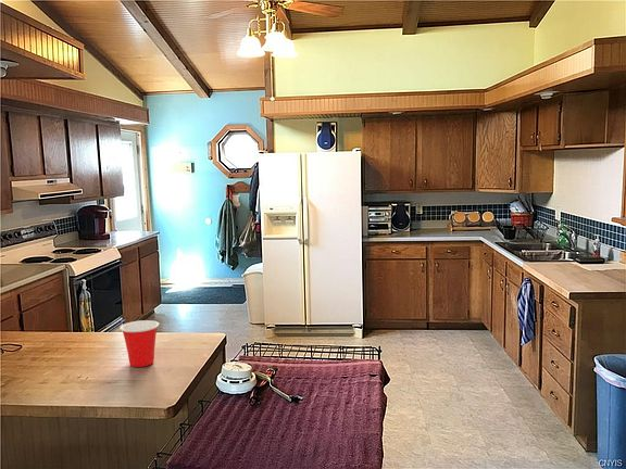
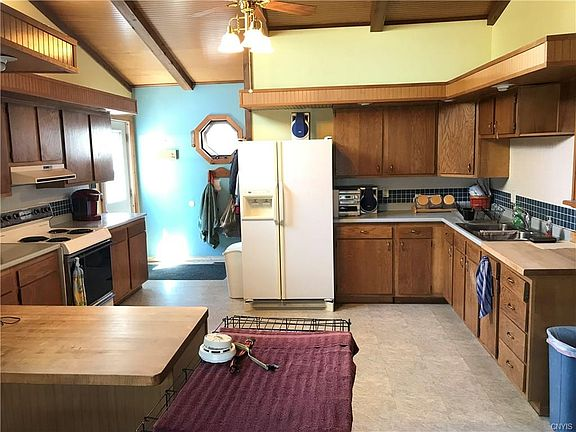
- cup (140, 344)
